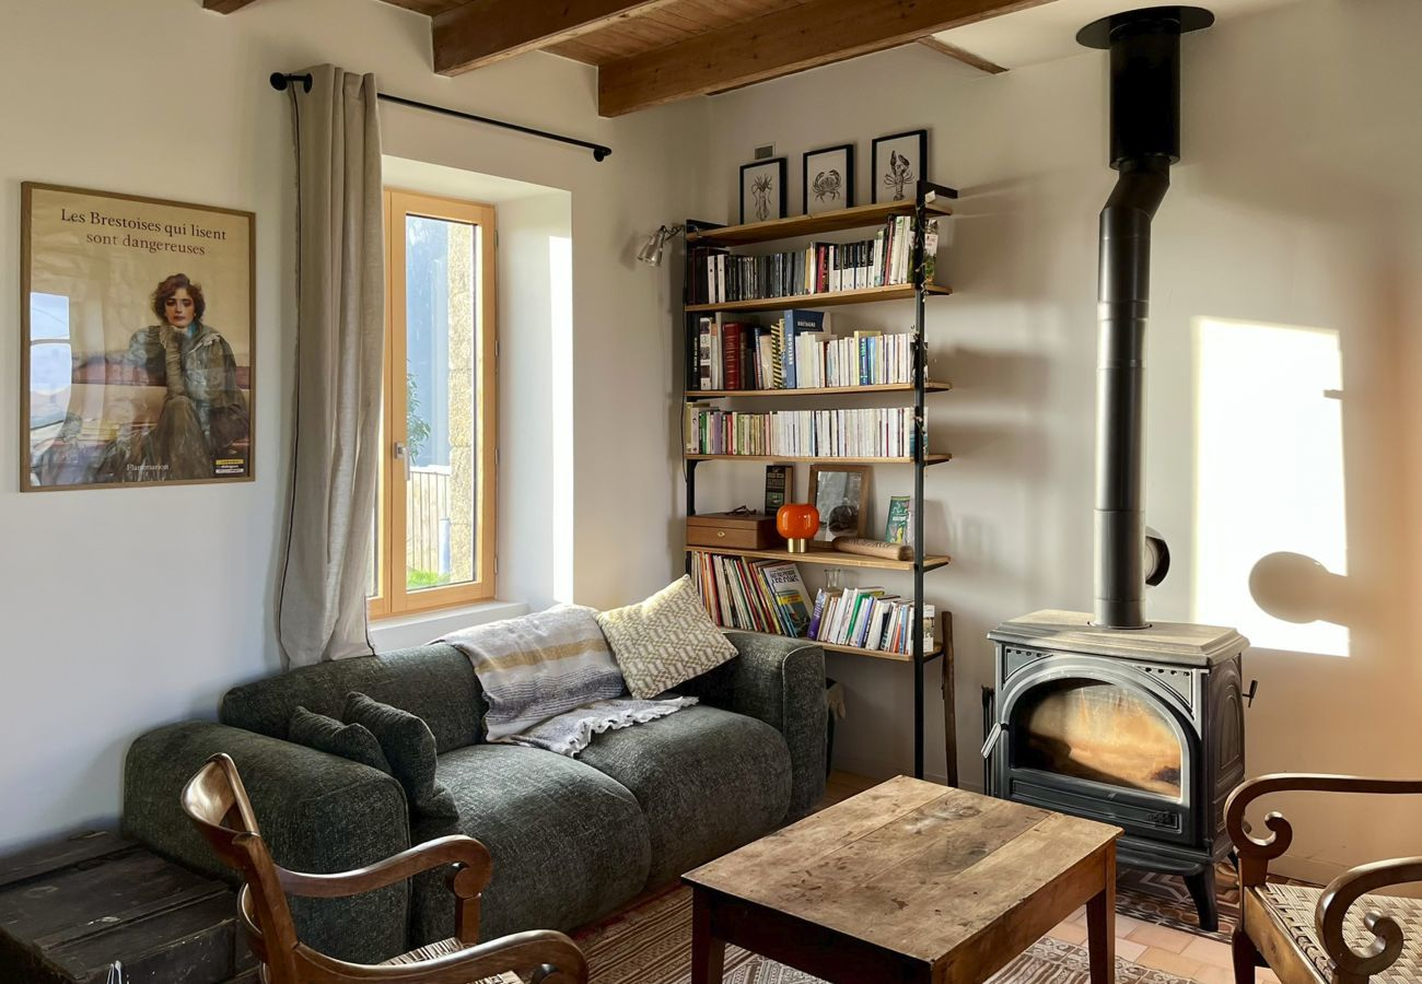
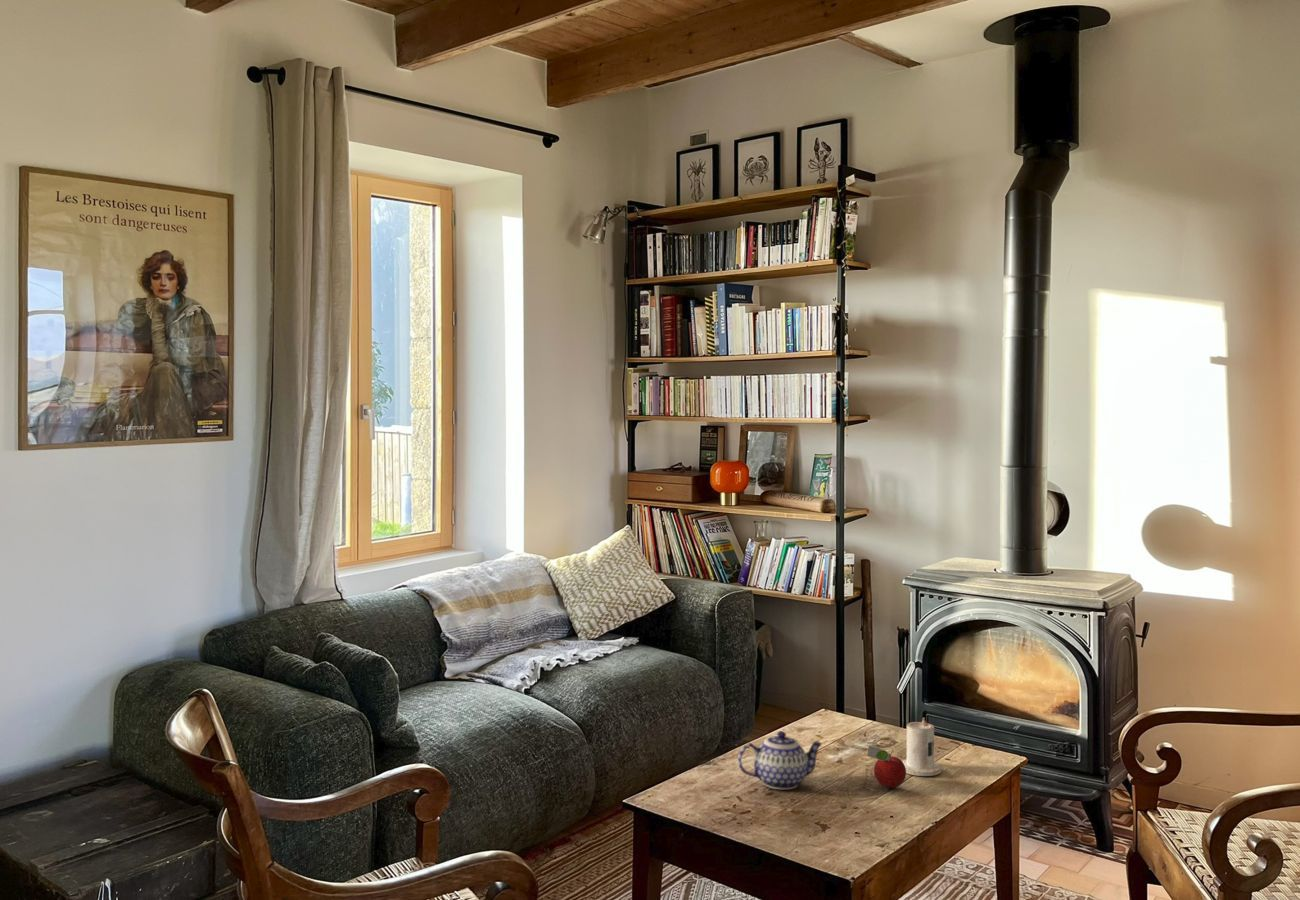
+ fruit (887, 766)
+ candle (920, 744)
+ teapot (780, 757)
